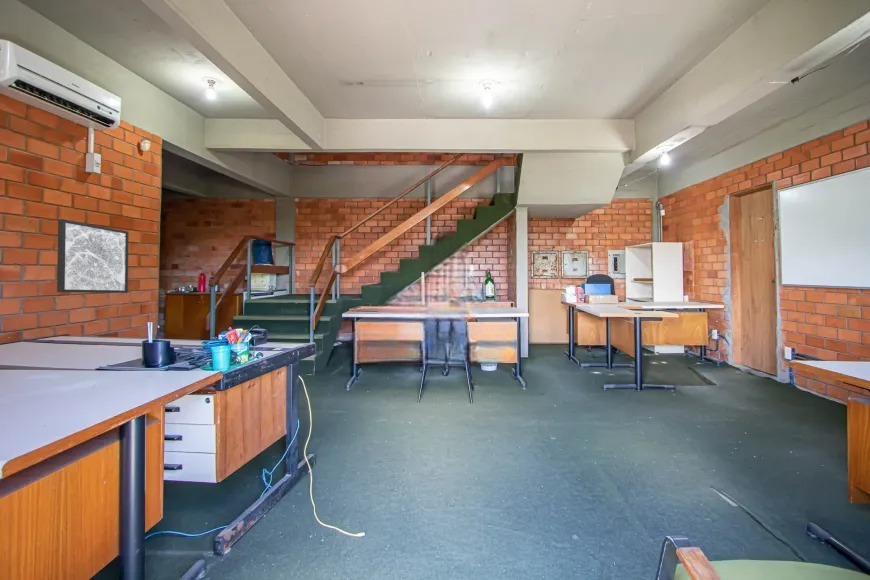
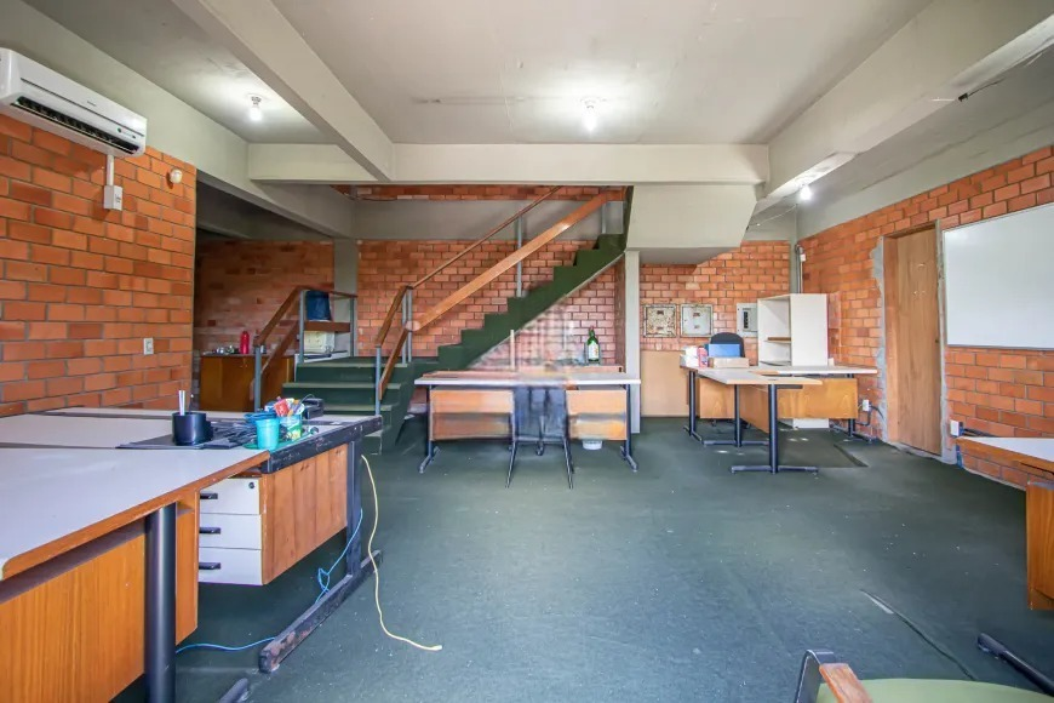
- wall art (95, 259)
